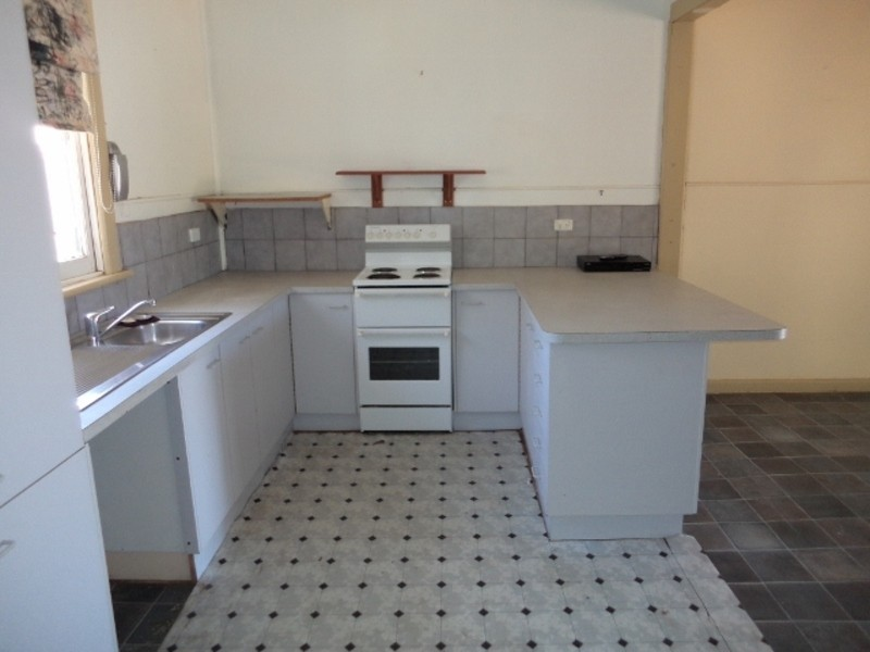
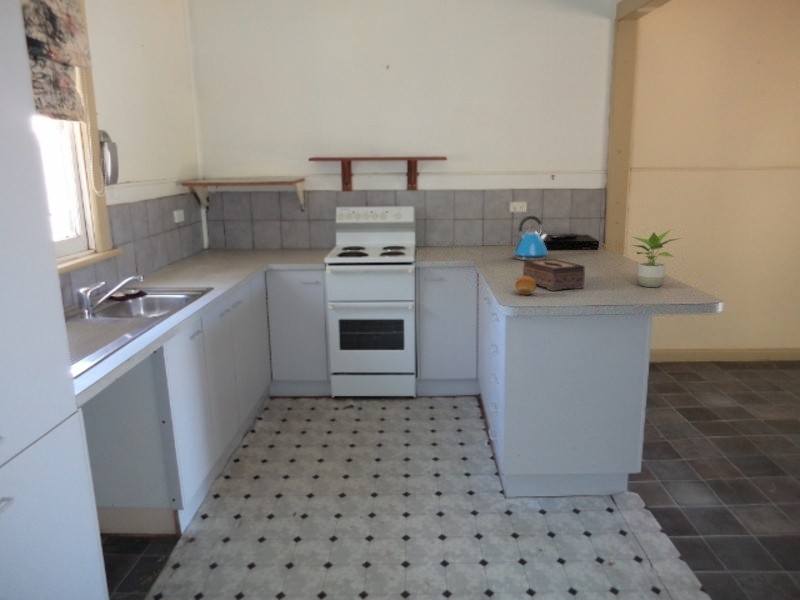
+ potted plant (654, 256)
+ tissue box (552, 274)
+ fruit (525, 285)
+ kettle (530, 237)
